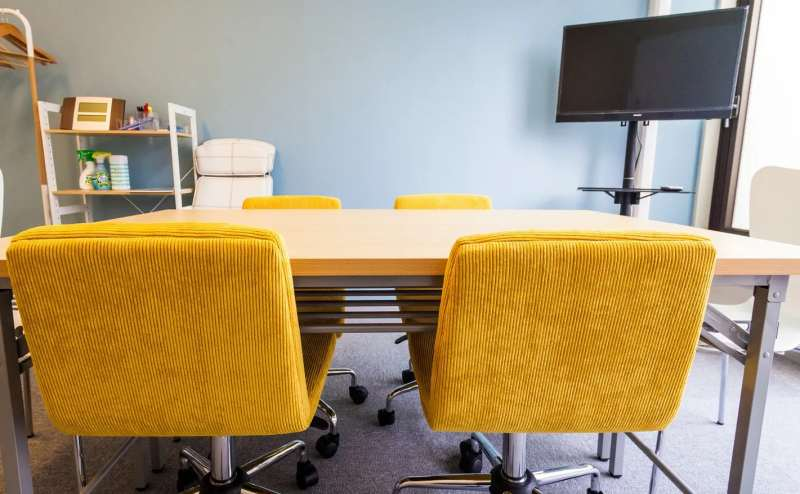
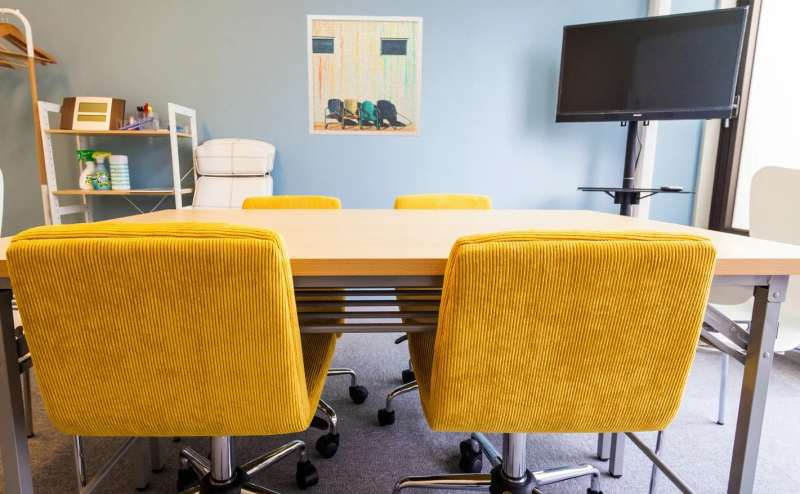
+ wall art (365, 77)
